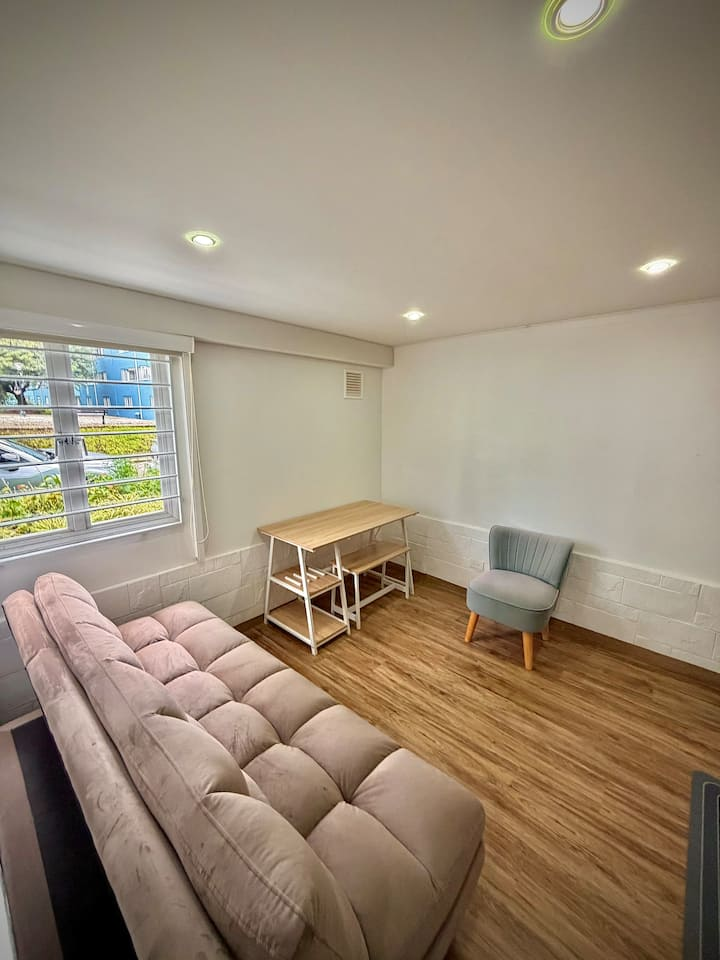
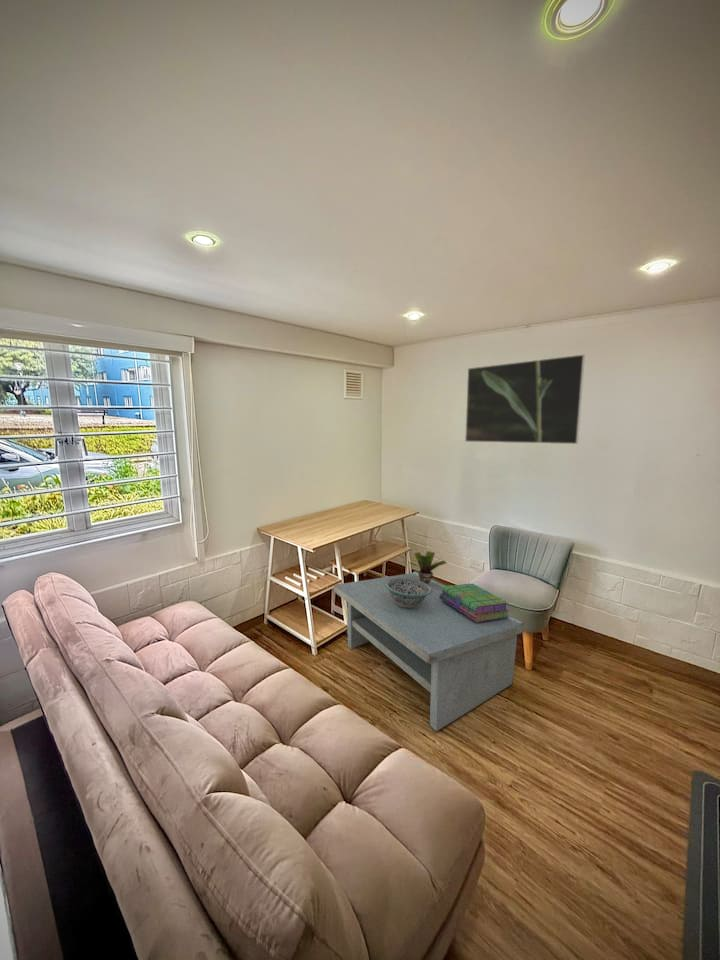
+ potted plant (426, 564)
+ stack of books (473, 596)
+ coffee table (421, 631)
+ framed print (518, 403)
+ decorative bowl (406, 596)
